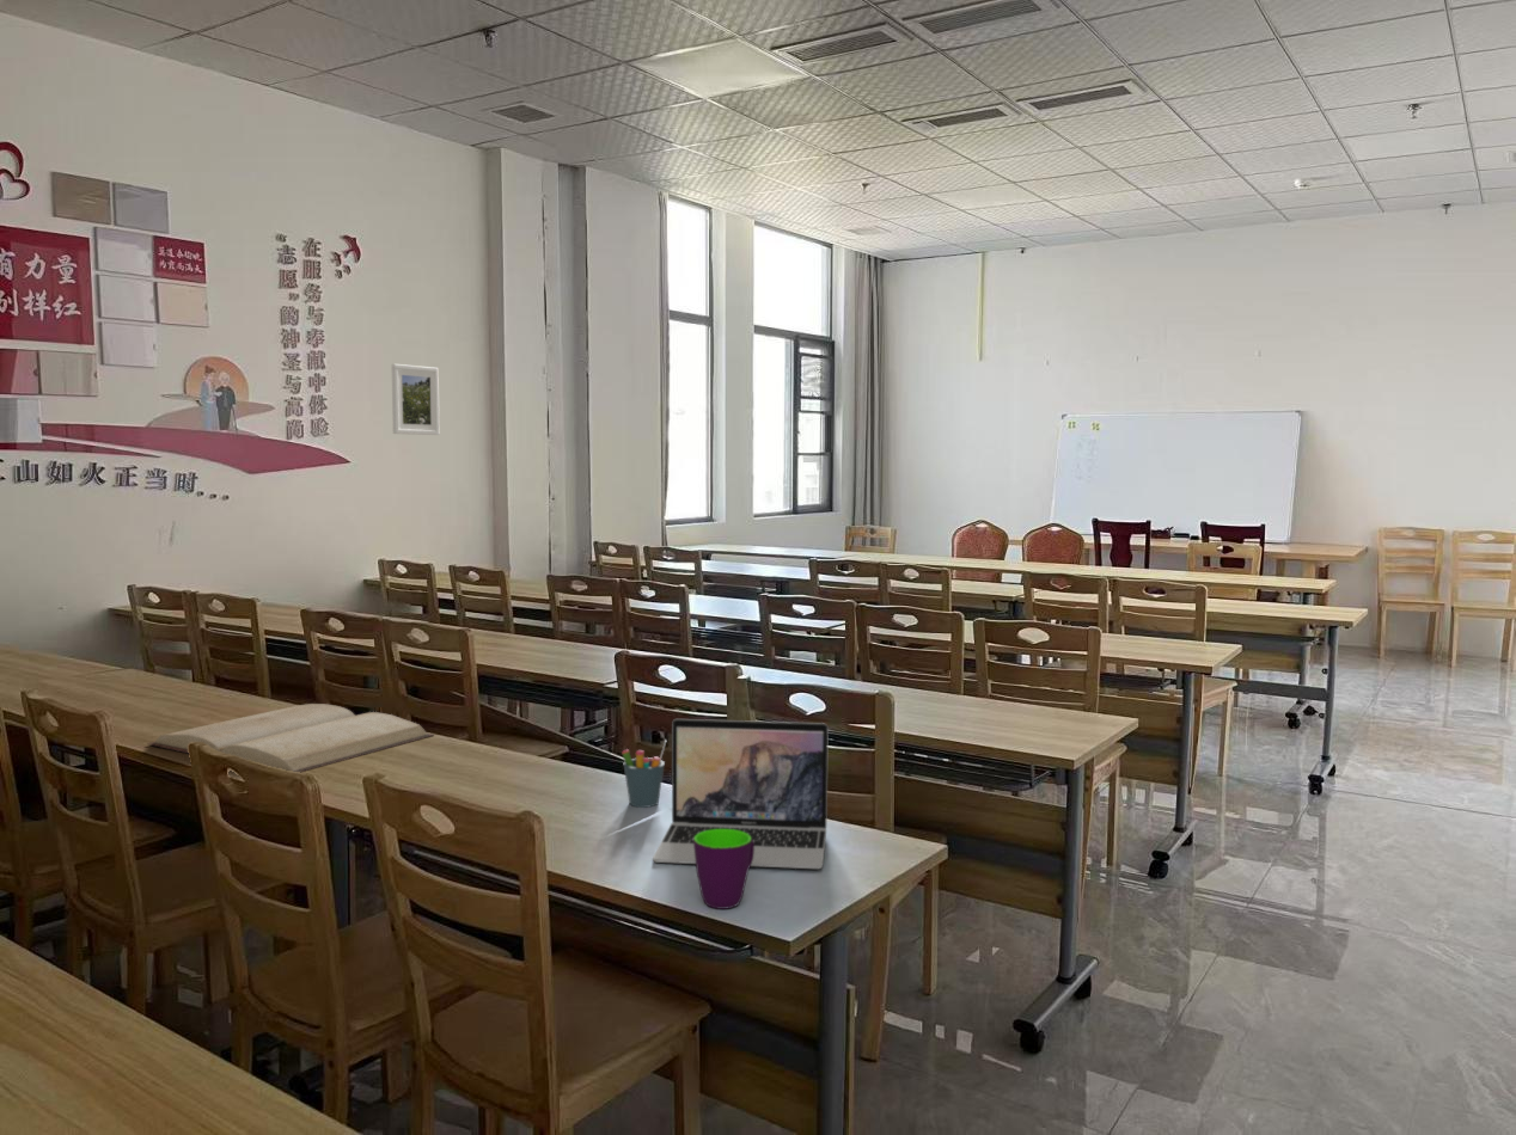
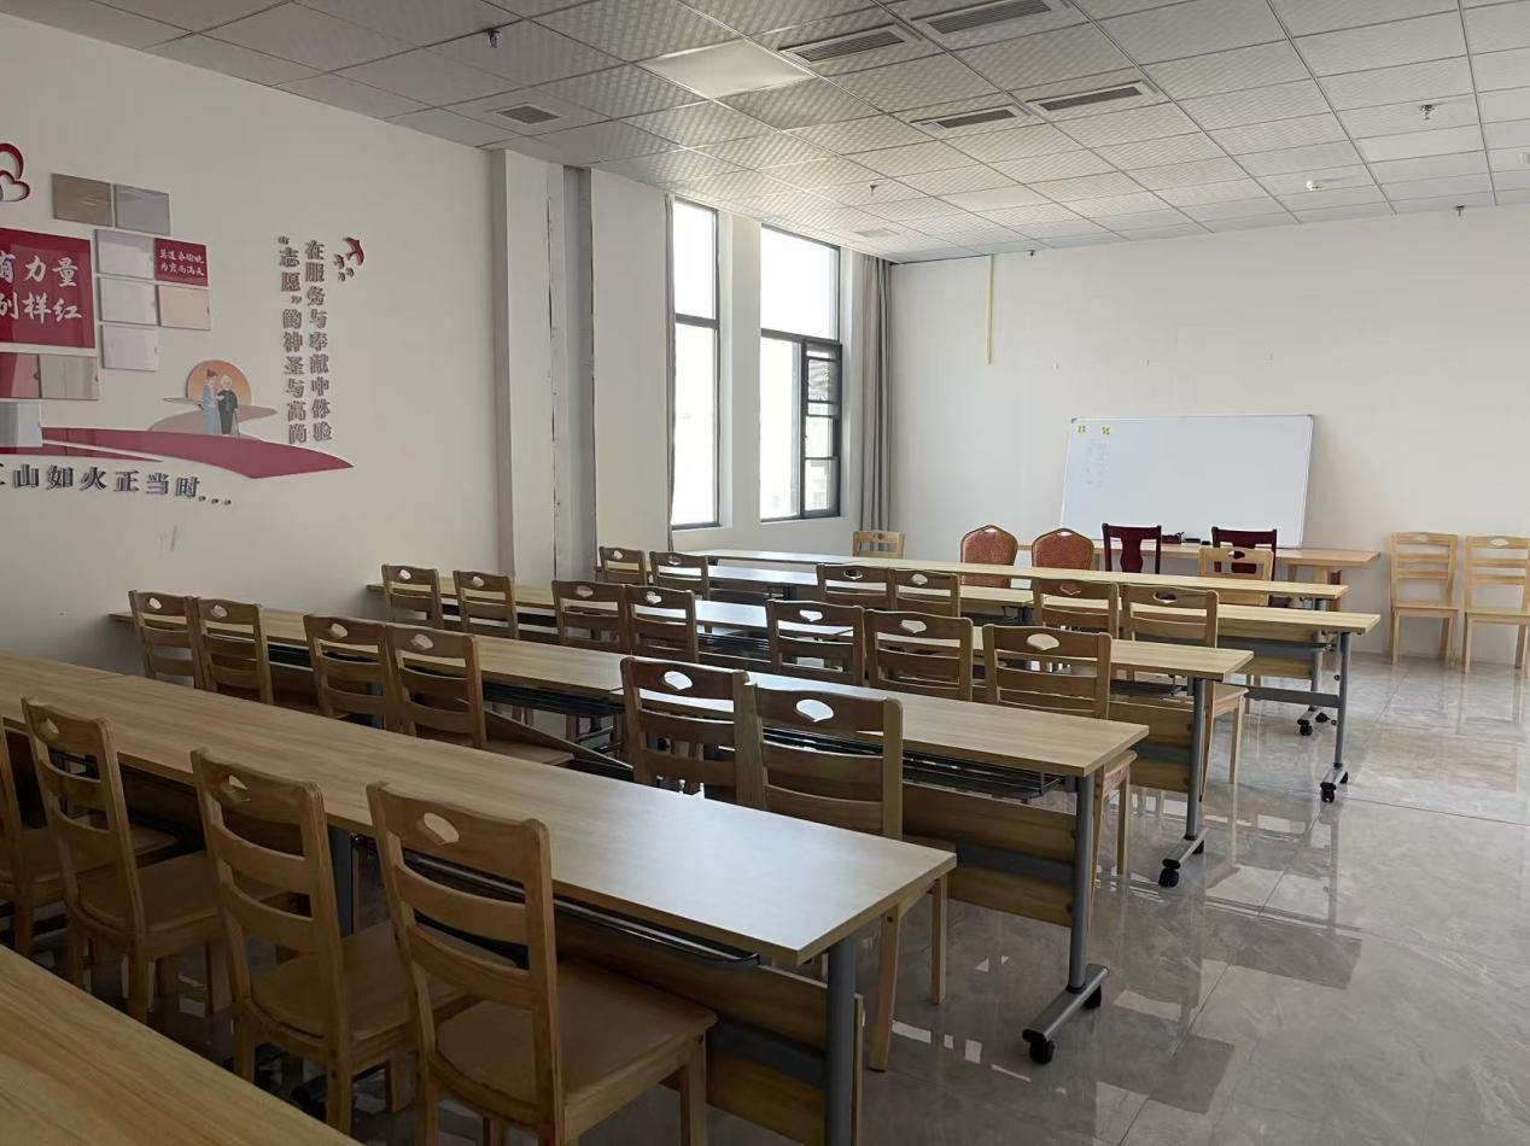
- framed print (415, 400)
- pen holder (643, 772)
- mug (728, 866)
- laptop (742, 791)
- book (293, 731)
